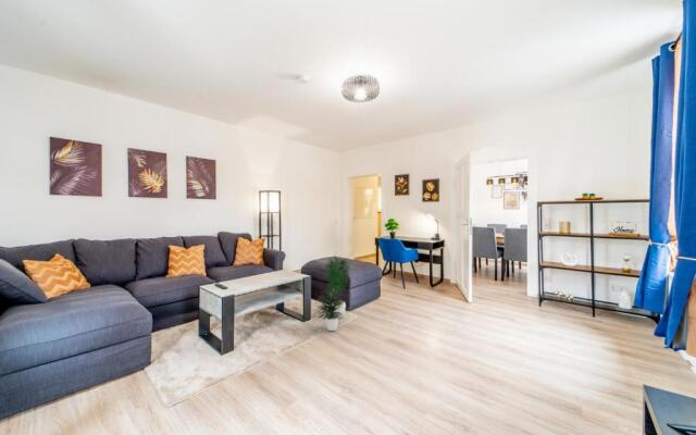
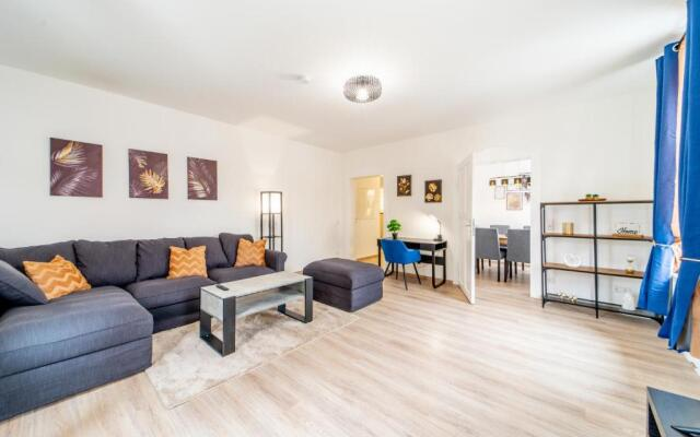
- potted plant (334, 288)
